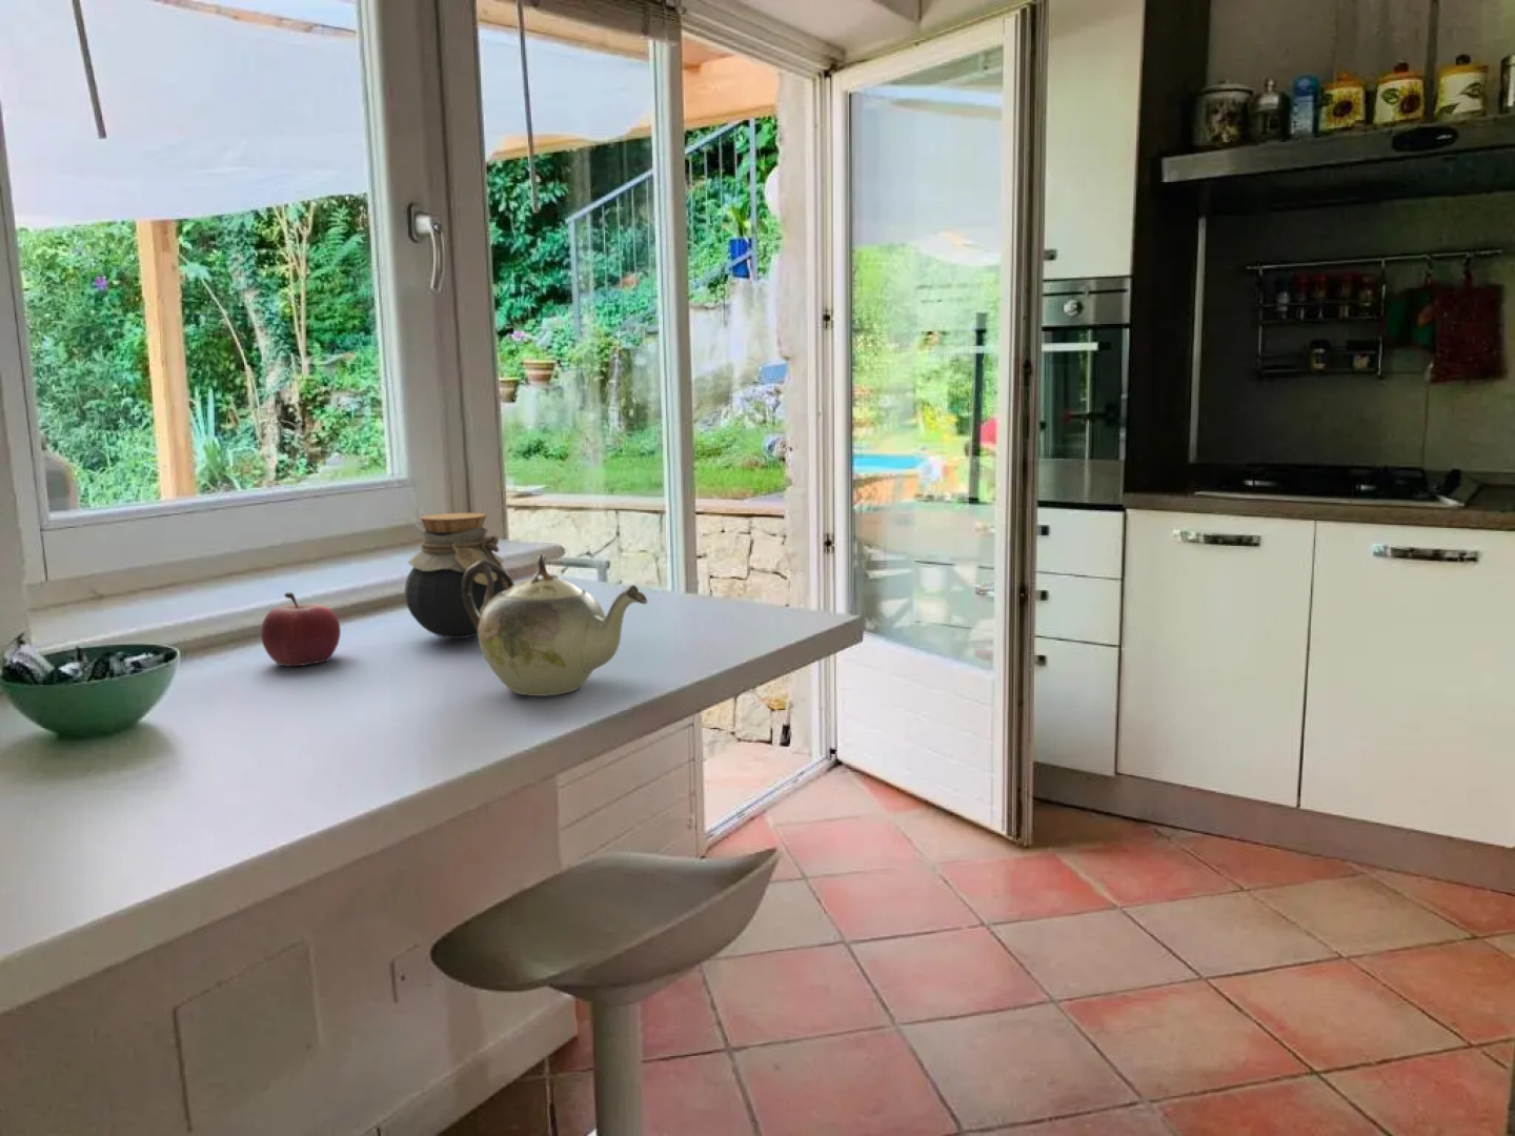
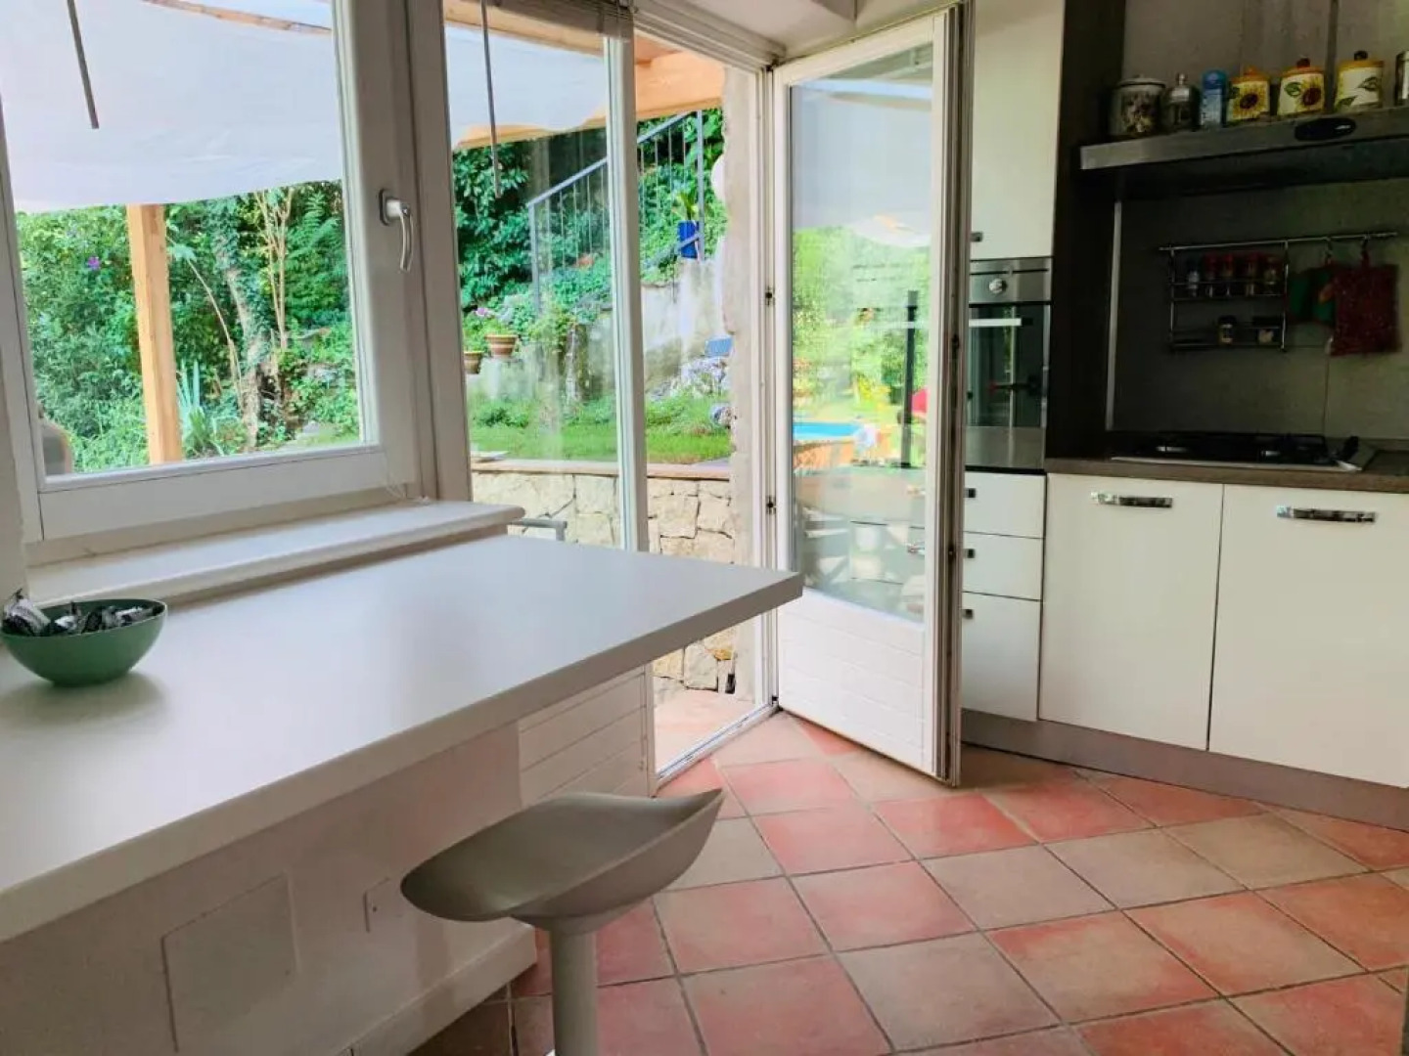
- teapot (552, 622)
- fruit (299, 625)
- jar (459, 576)
